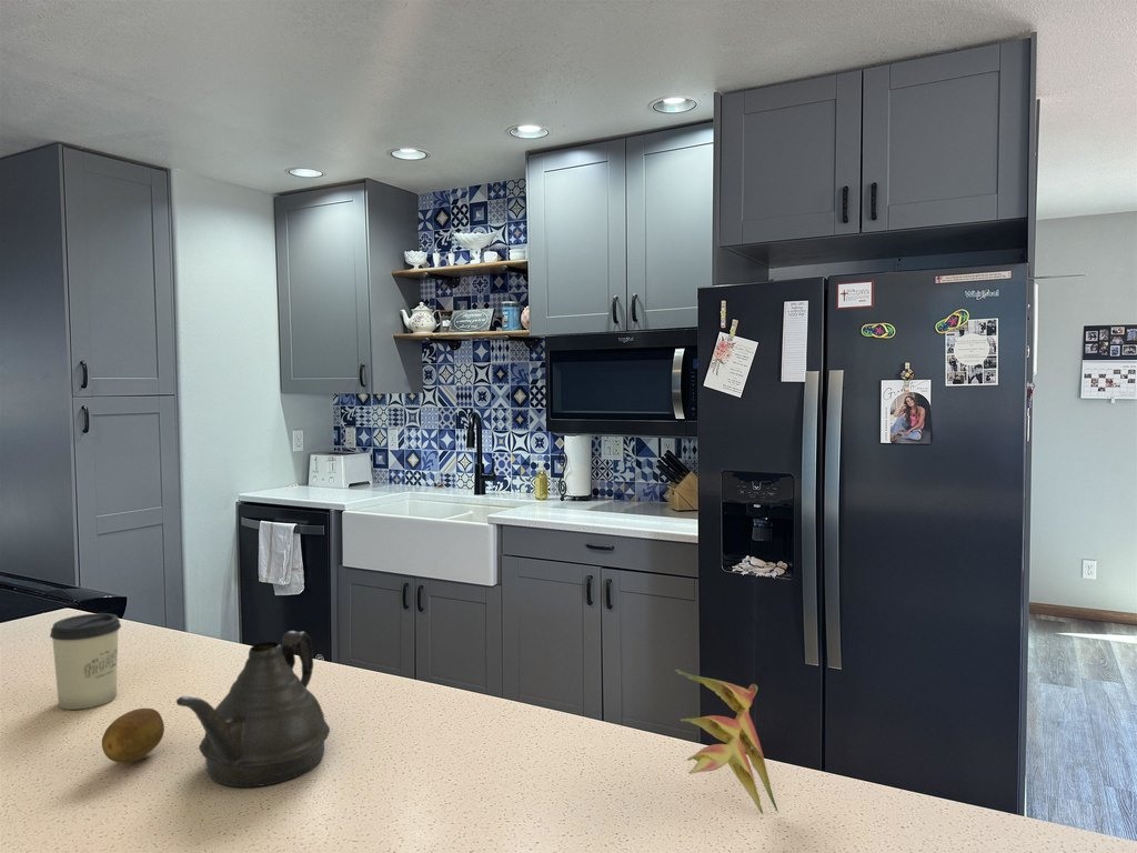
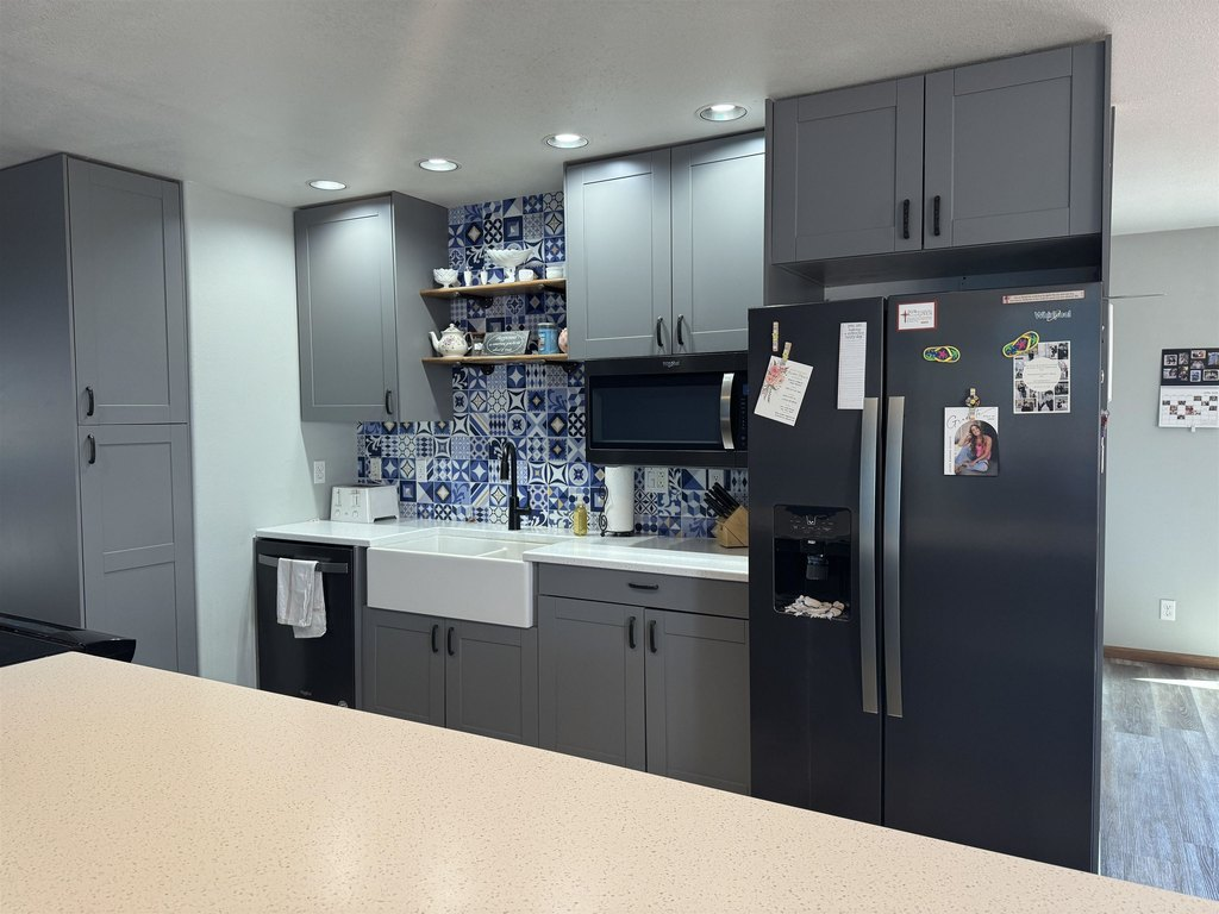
- fruit (133, 735)
- cup (87, 660)
- teapot (249, 712)
- flower (731, 733)
